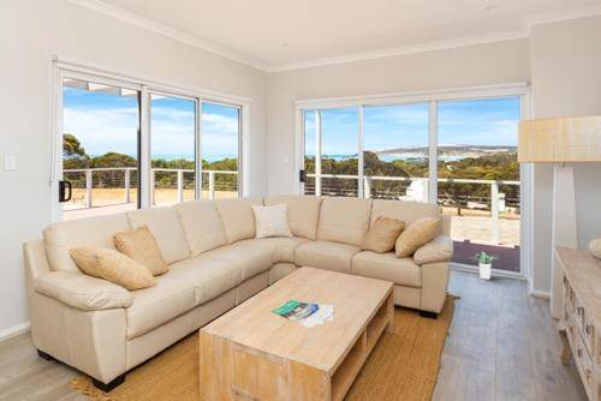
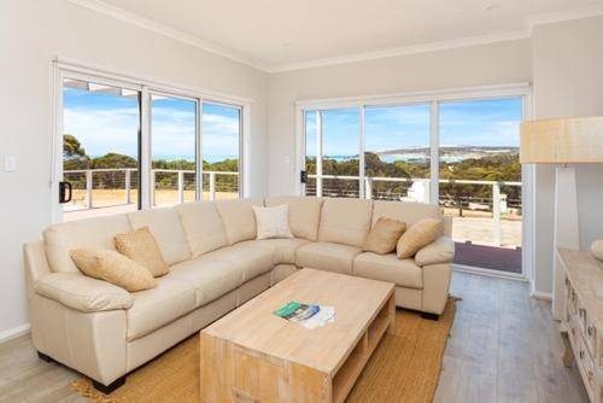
- potted plant (484, 265)
